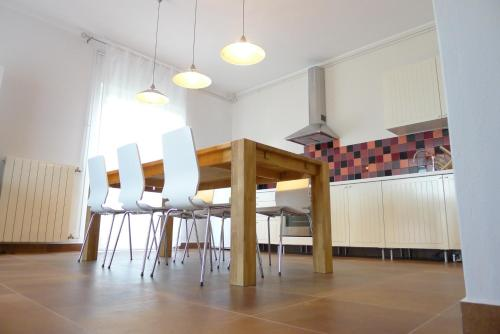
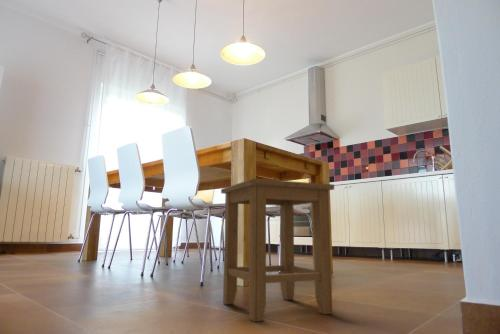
+ stool (281, 245)
